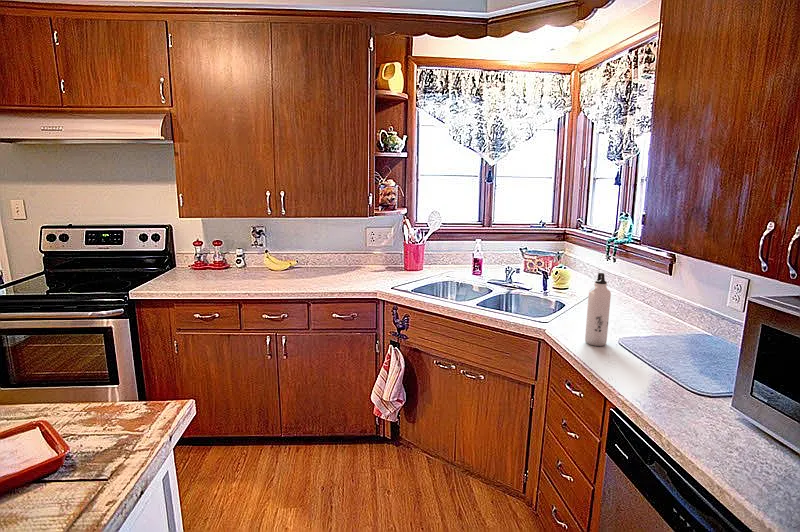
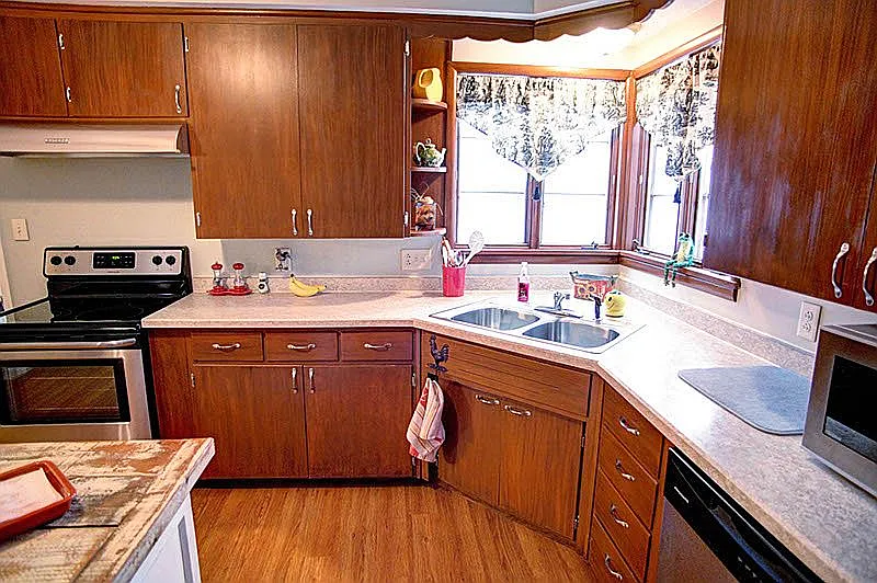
- water bottle (598, 308)
